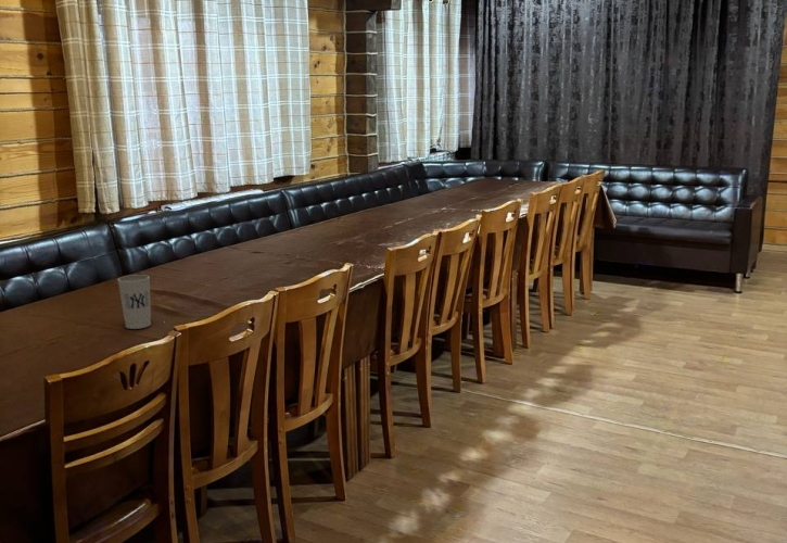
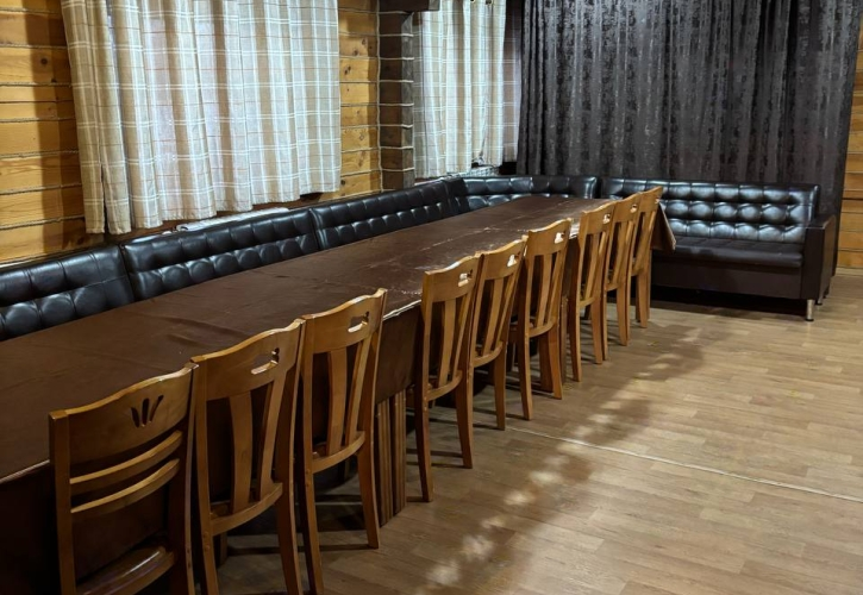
- cup (136, 302)
